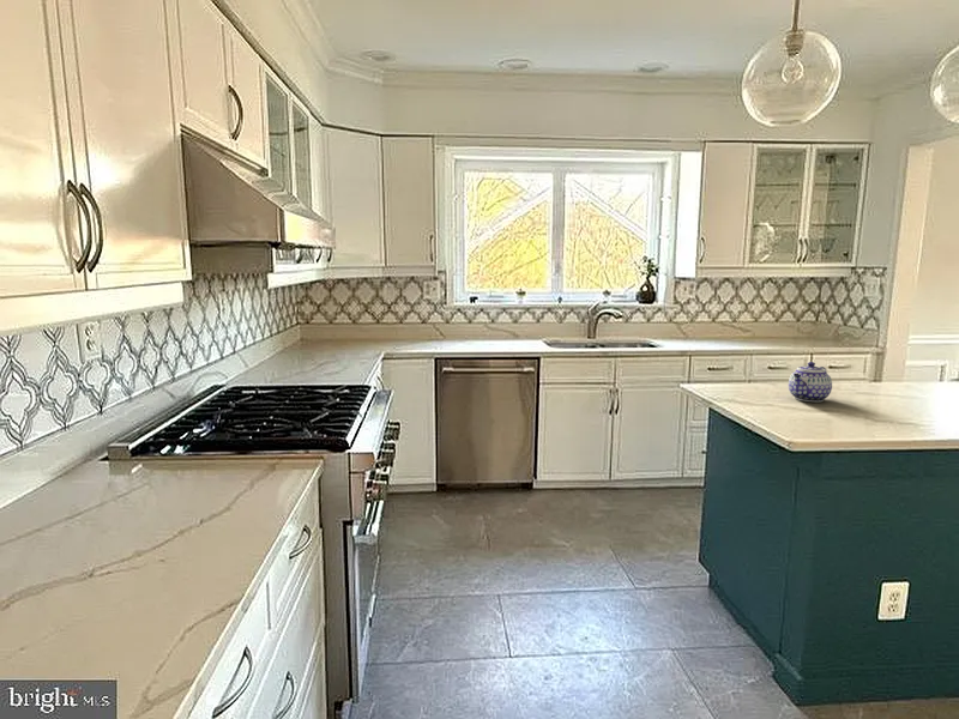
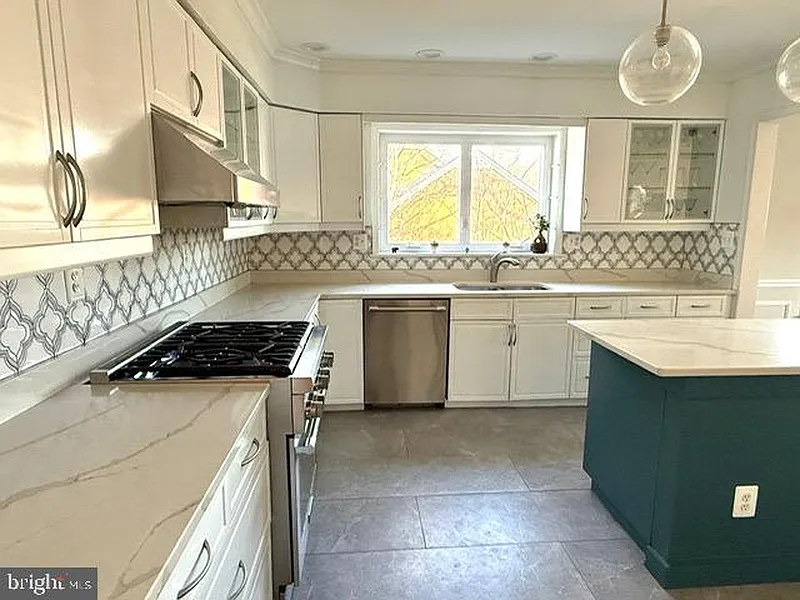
- teapot (809, 380)
